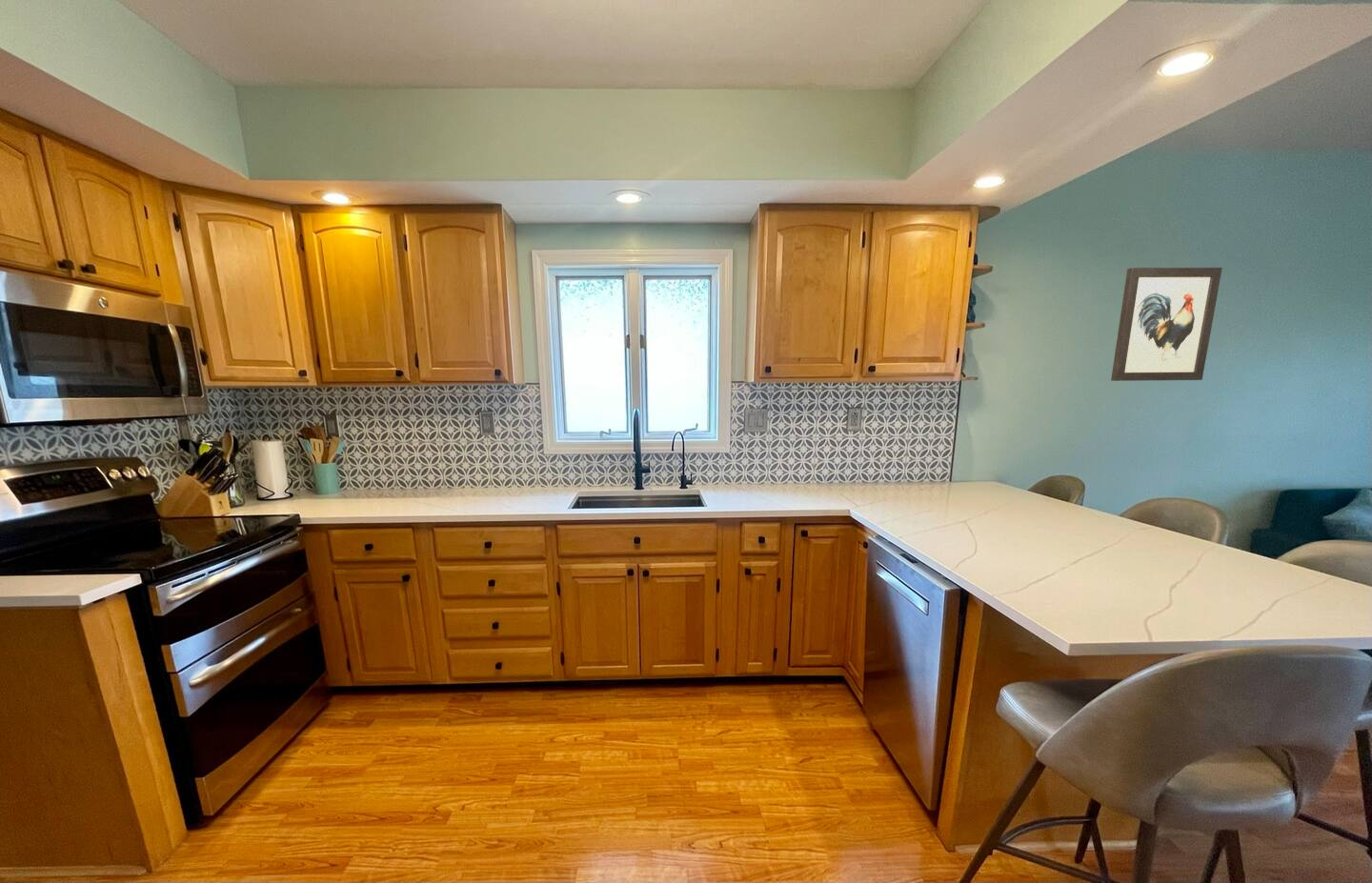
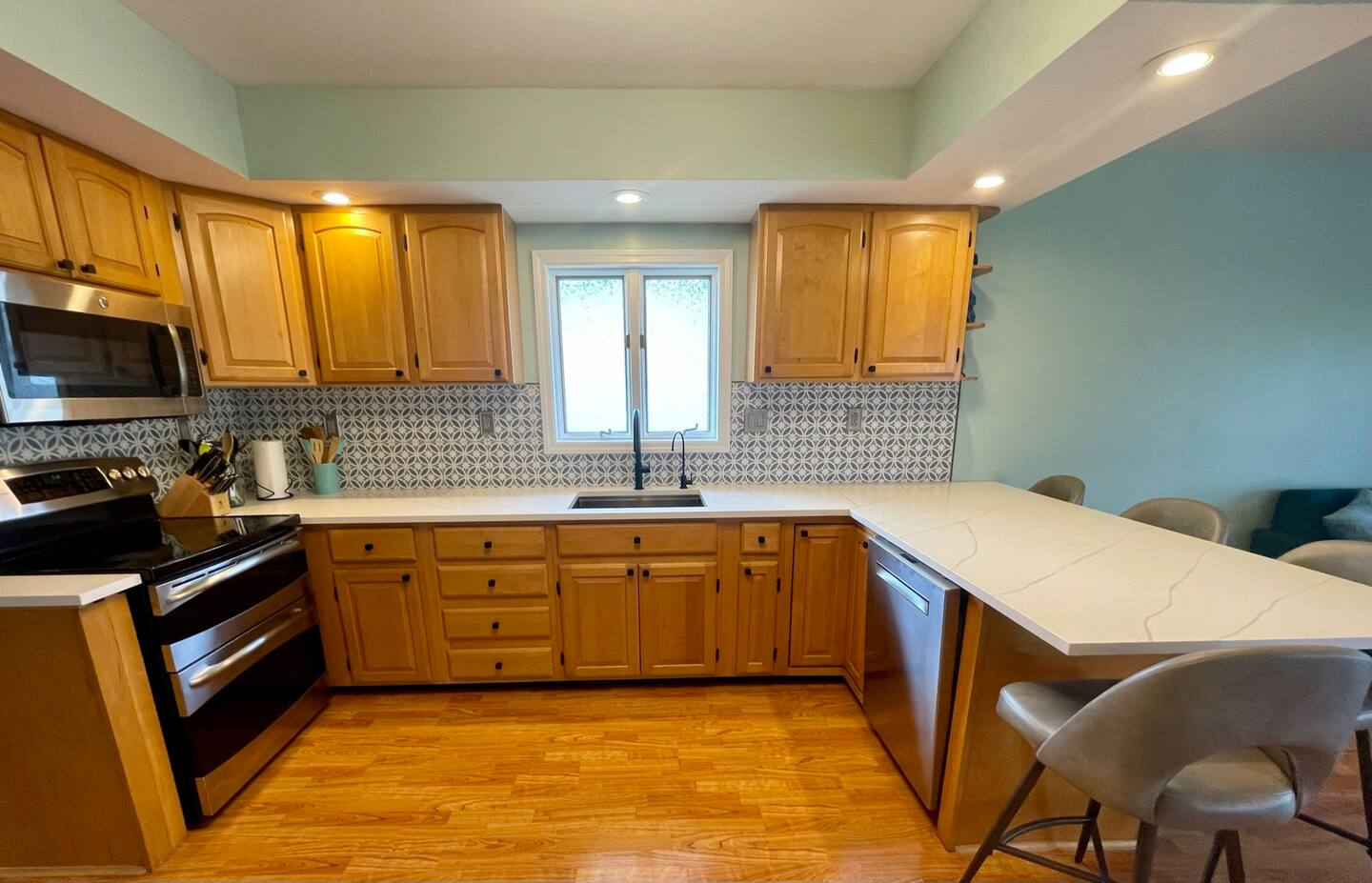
- wall art (1165, 325)
